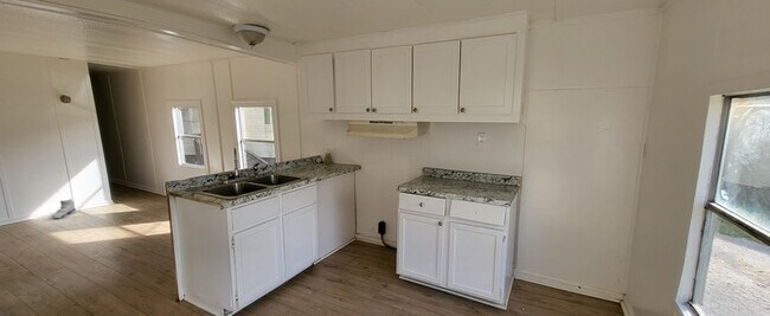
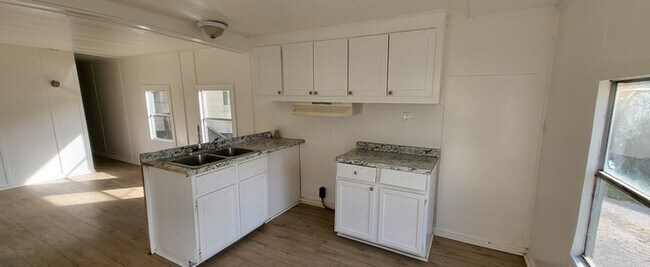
- sneaker (63, 208)
